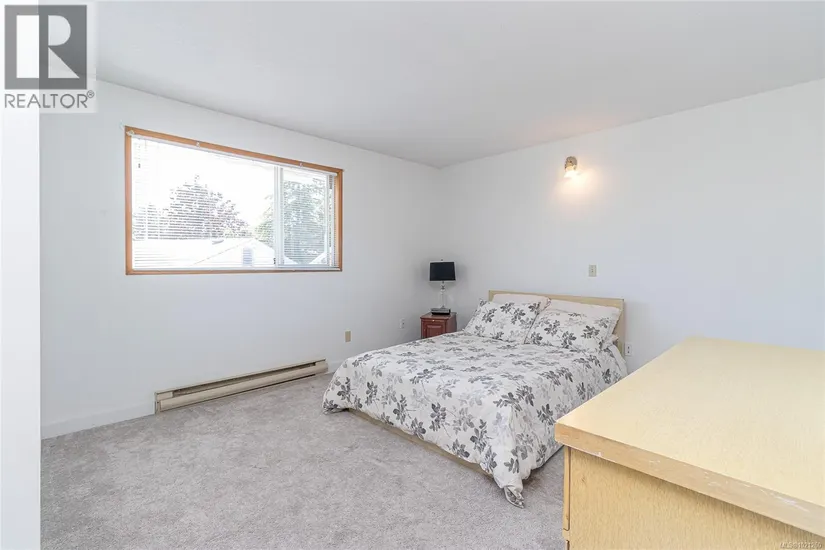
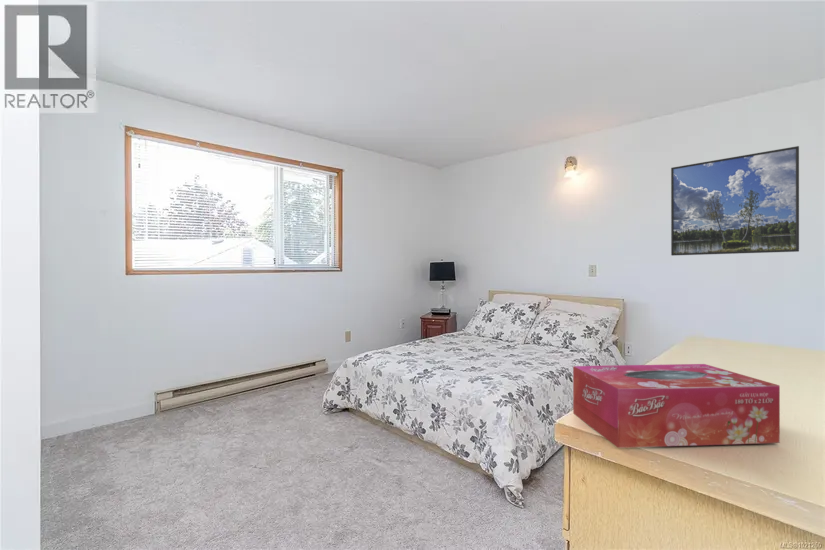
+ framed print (729, 205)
+ tissue box (666, 400)
